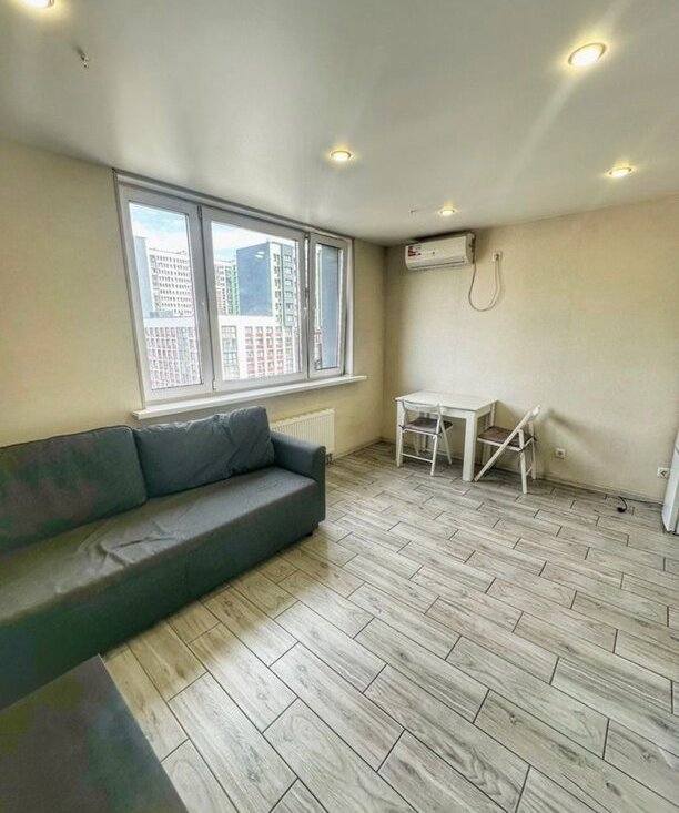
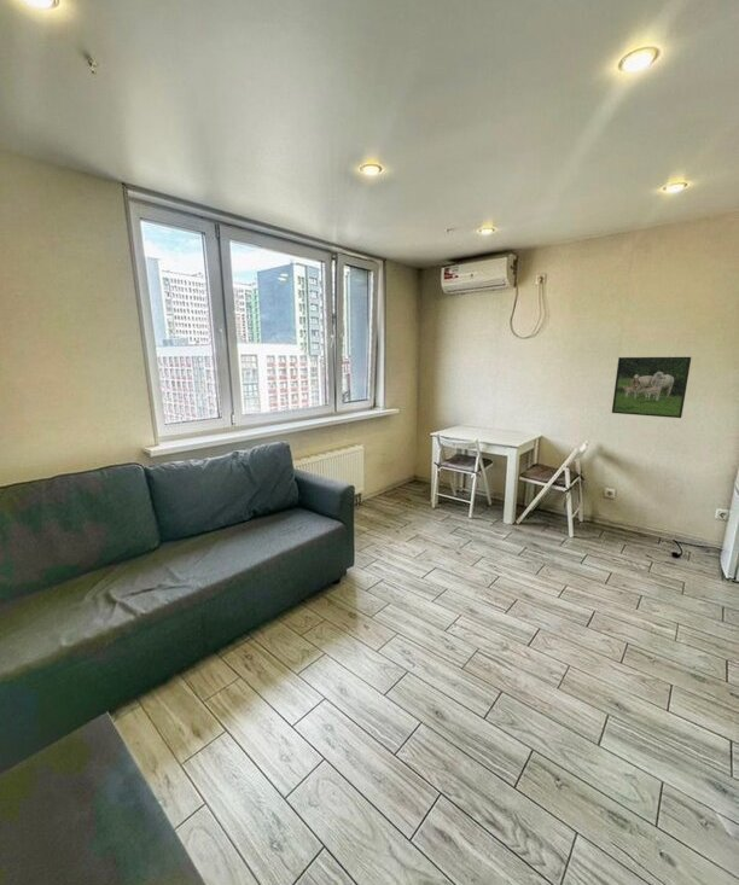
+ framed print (648, 386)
